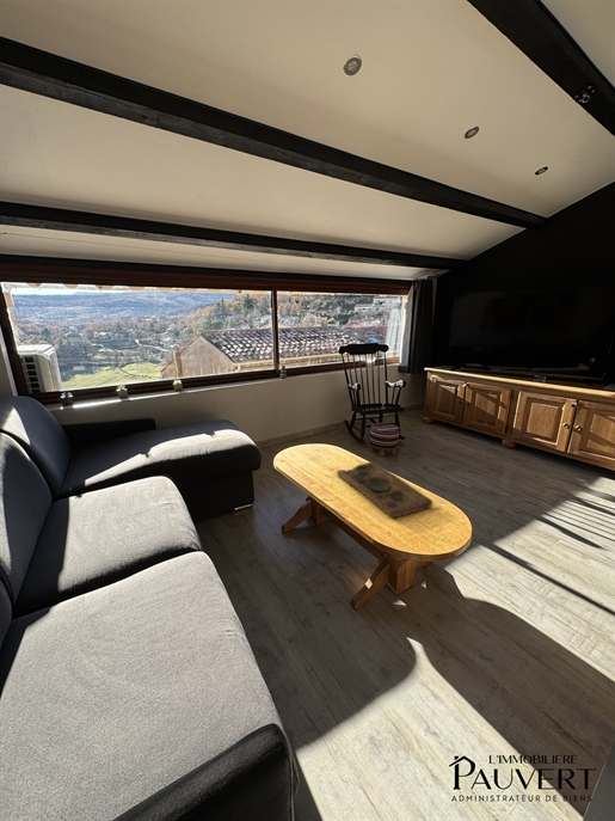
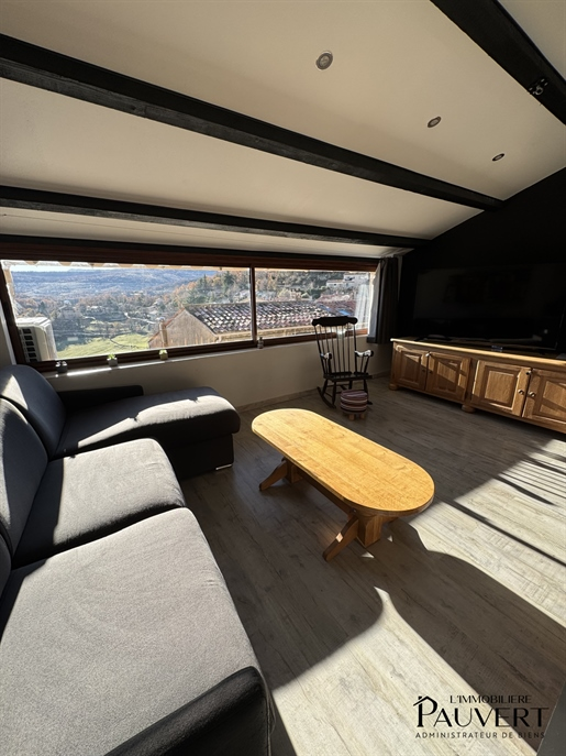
- decorative tray (380, 485)
